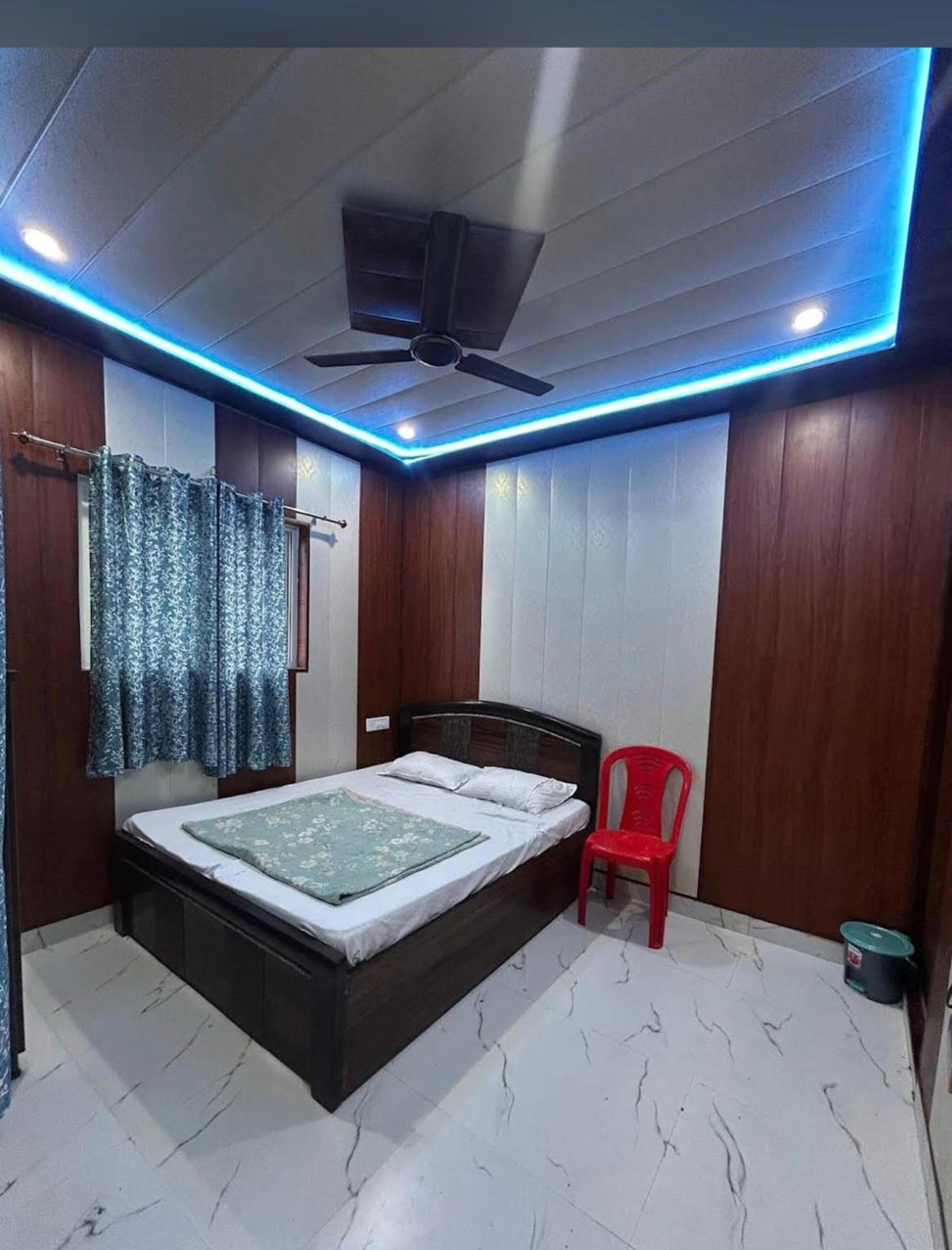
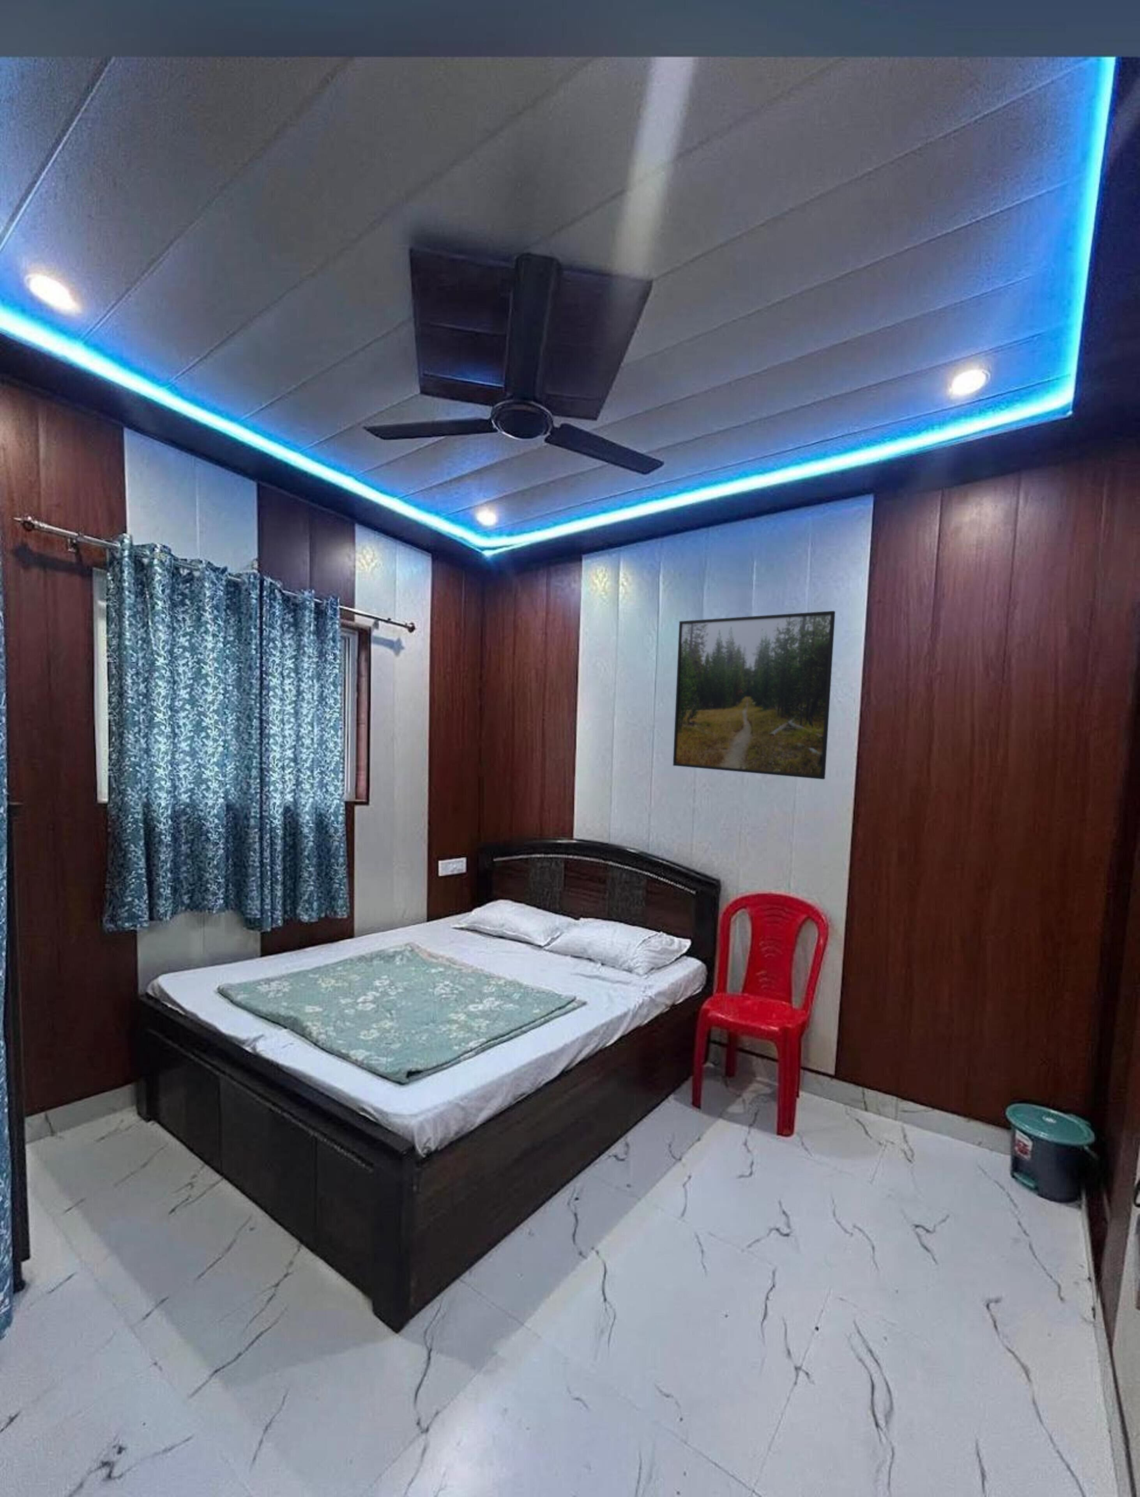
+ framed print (747, 695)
